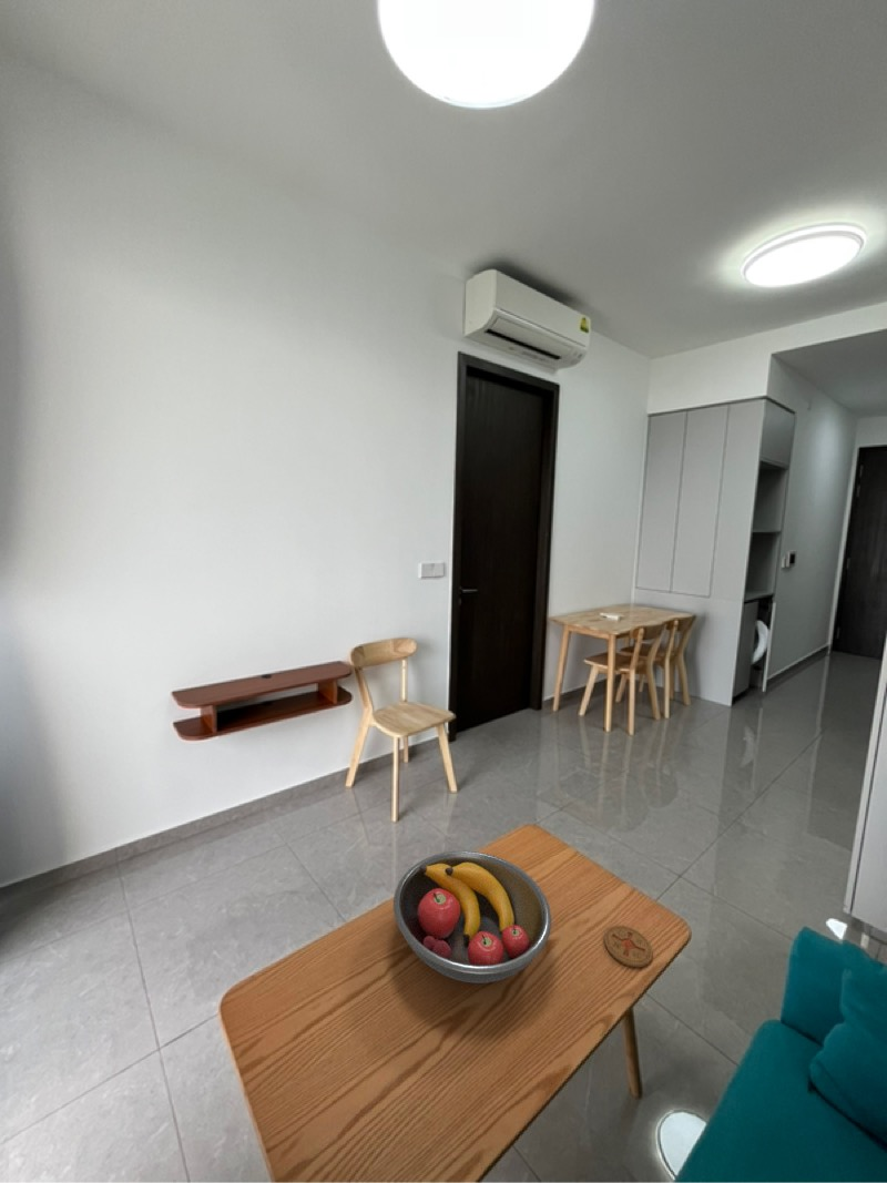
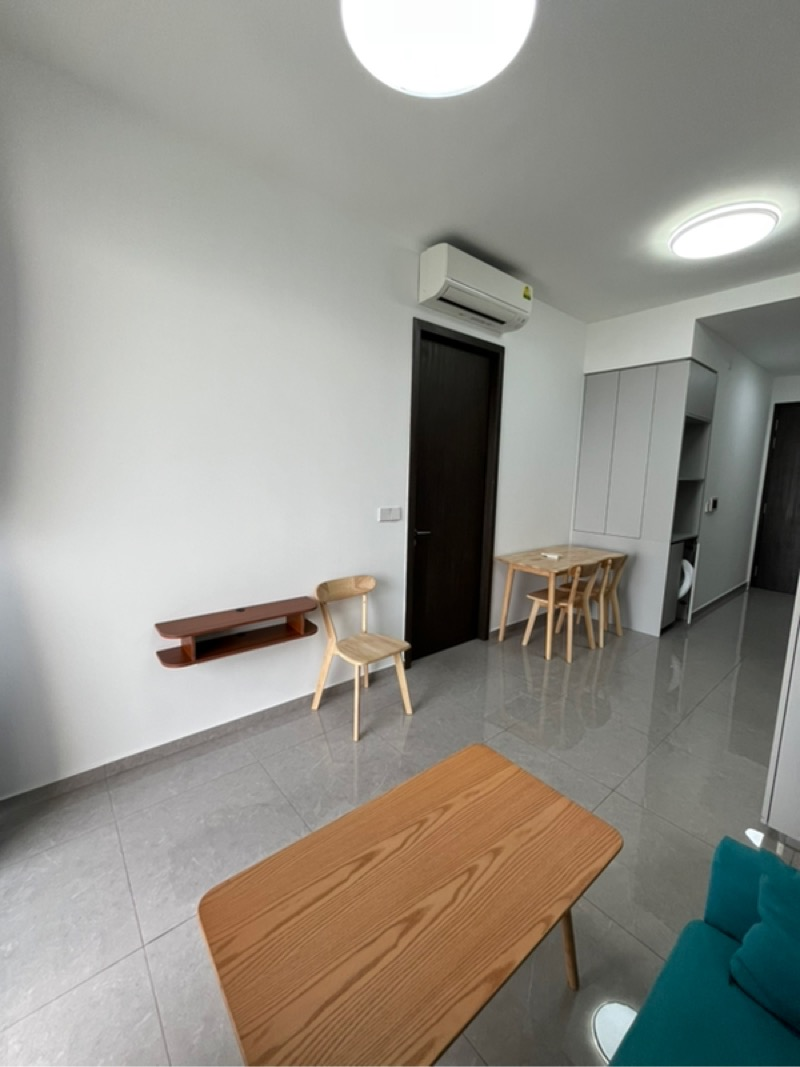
- fruit bowl (470, 915)
- coaster (628, 945)
